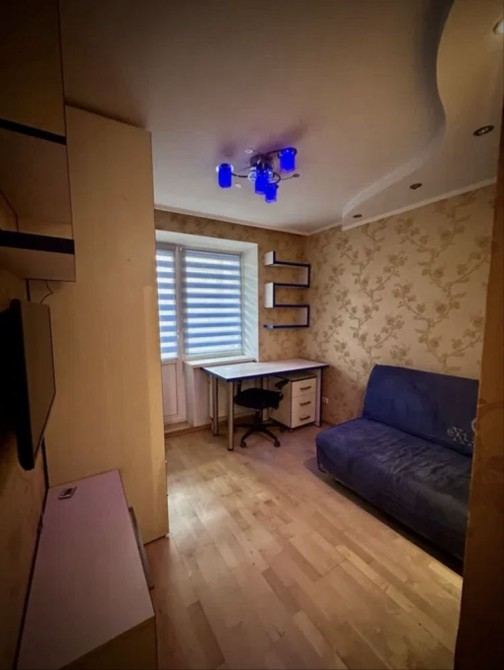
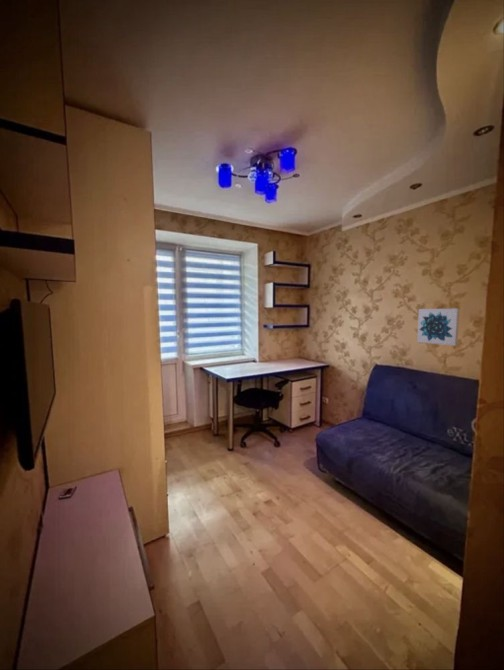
+ wall art (437, 326)
